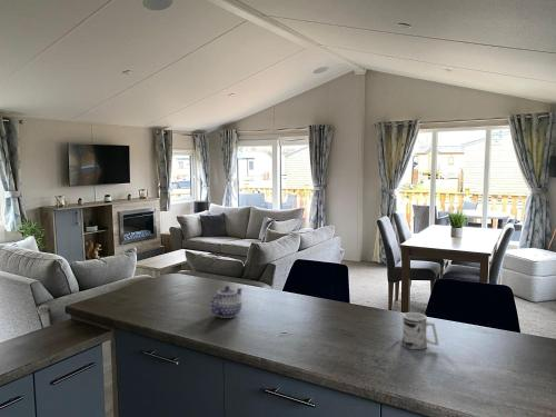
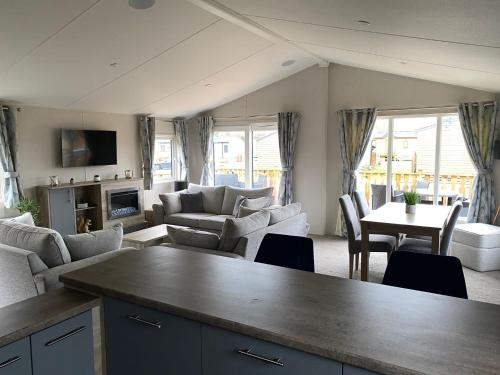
- teapot (227, 300)
- mug (419, 330)
